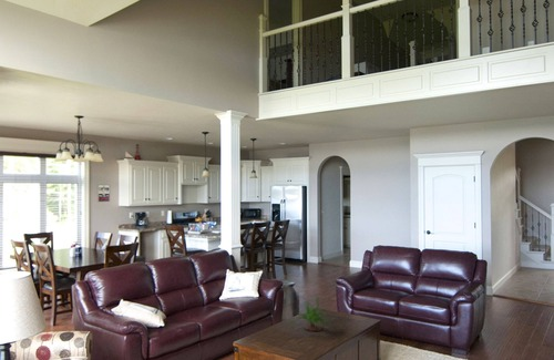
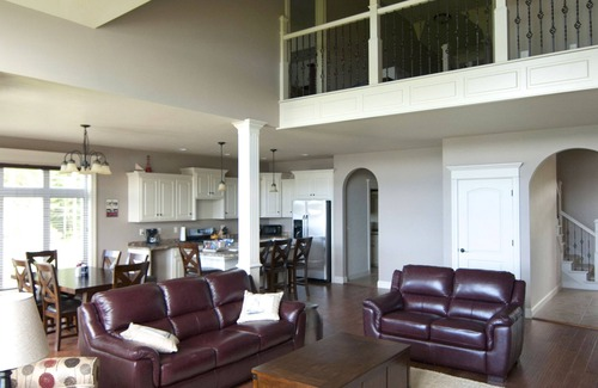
- plant (314, 315)
